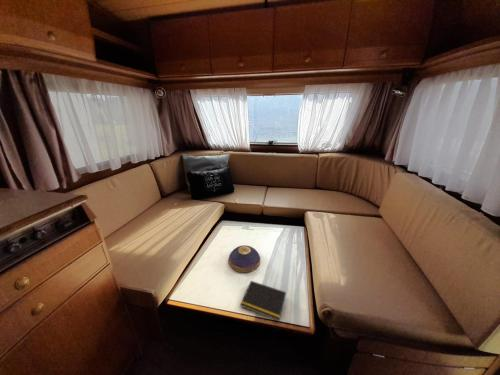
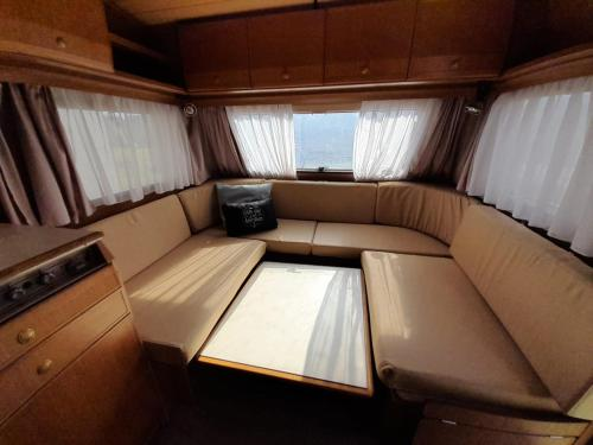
- notepad (263, 299)
- decorative bowl (244, 254)
